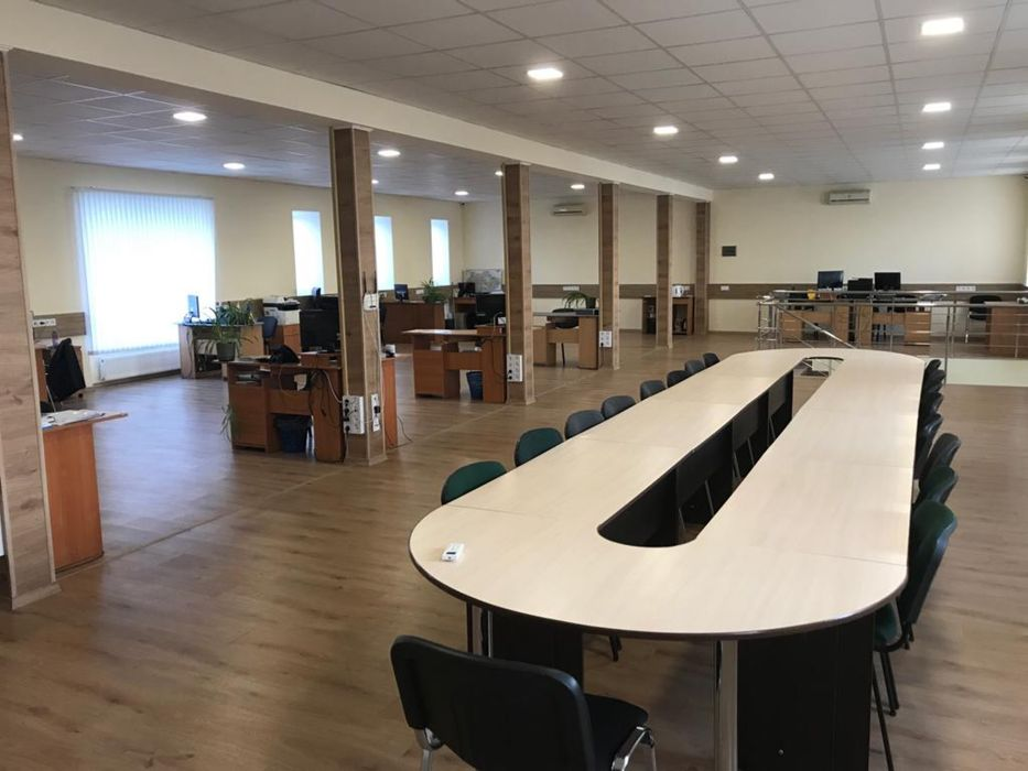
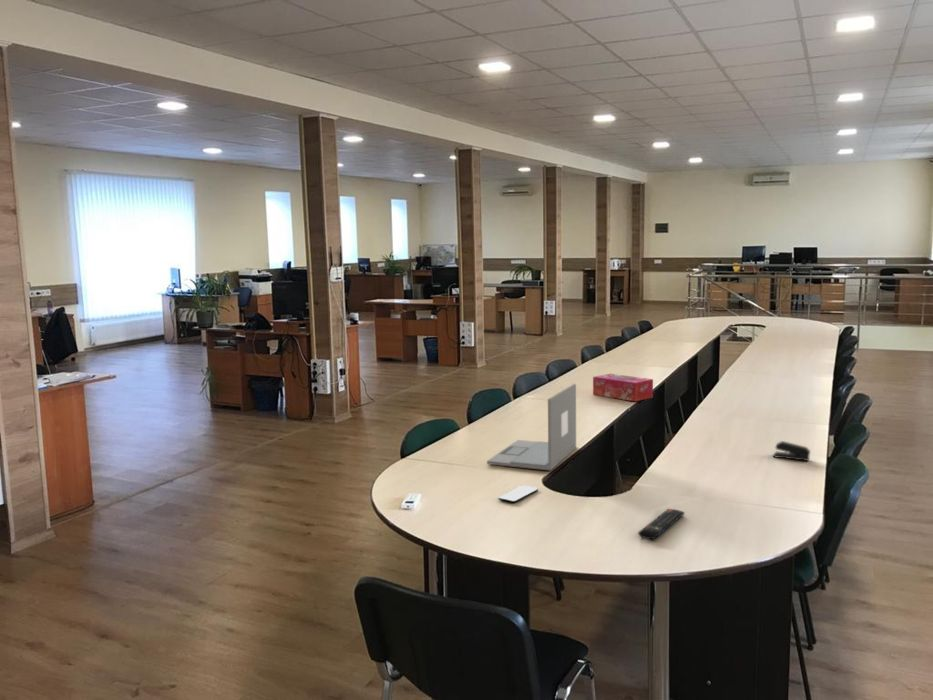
+ stapler (791, 450)
+ smartphone (518, 493)
+ remote control (662, 523)
+ laptop (548, 422)
+ tissue box (622, 386)
